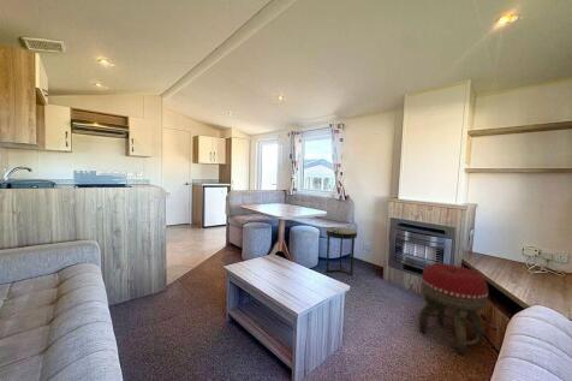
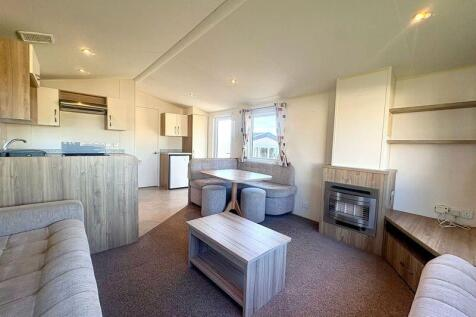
- side table (340, 250)
- footstool (451, 303)
